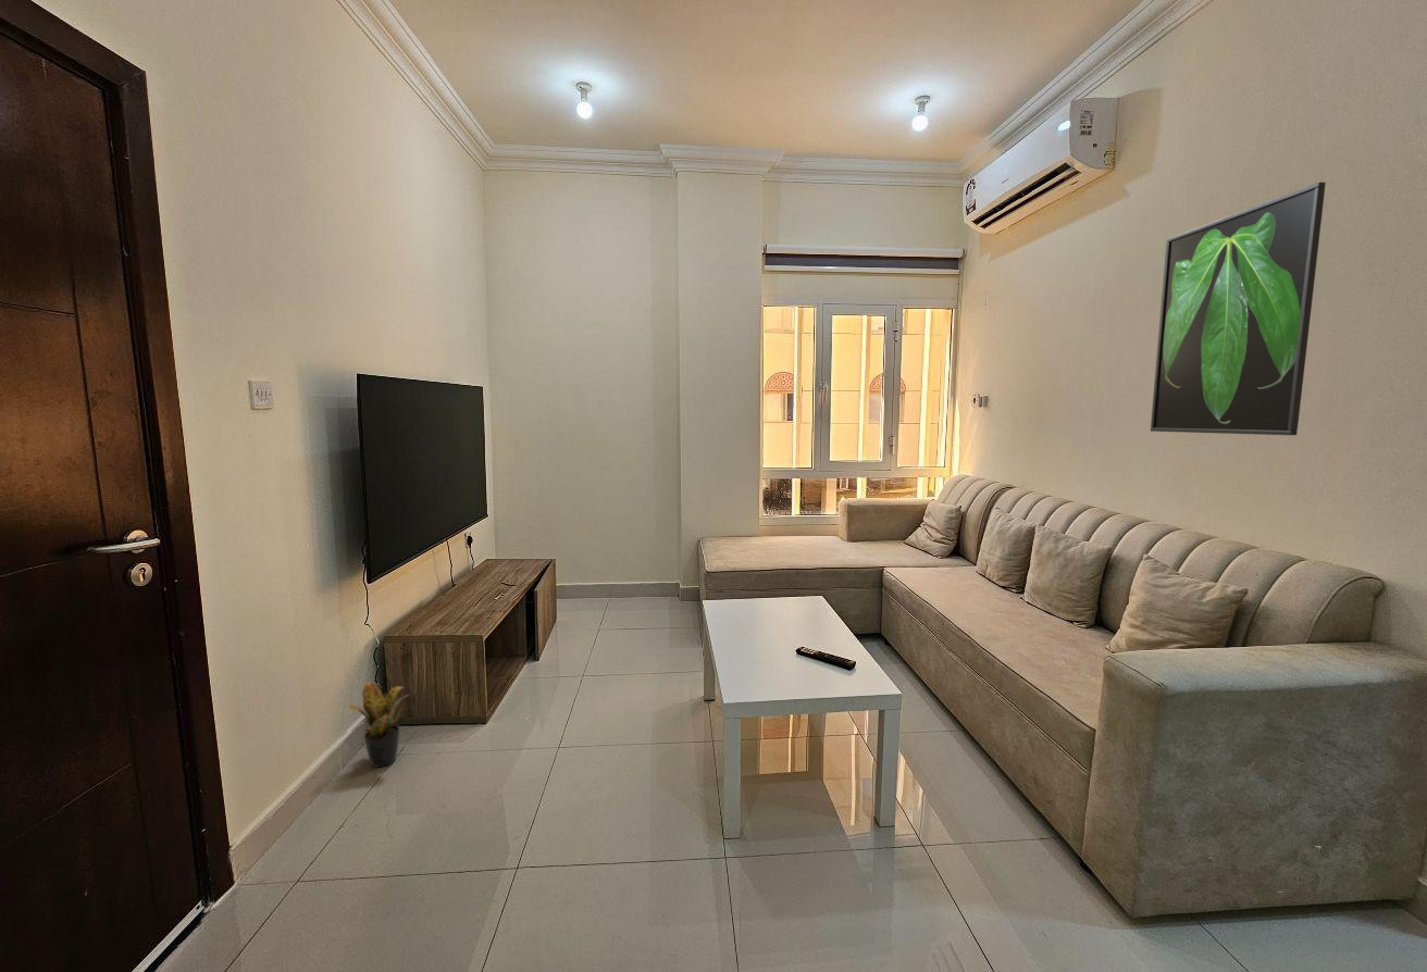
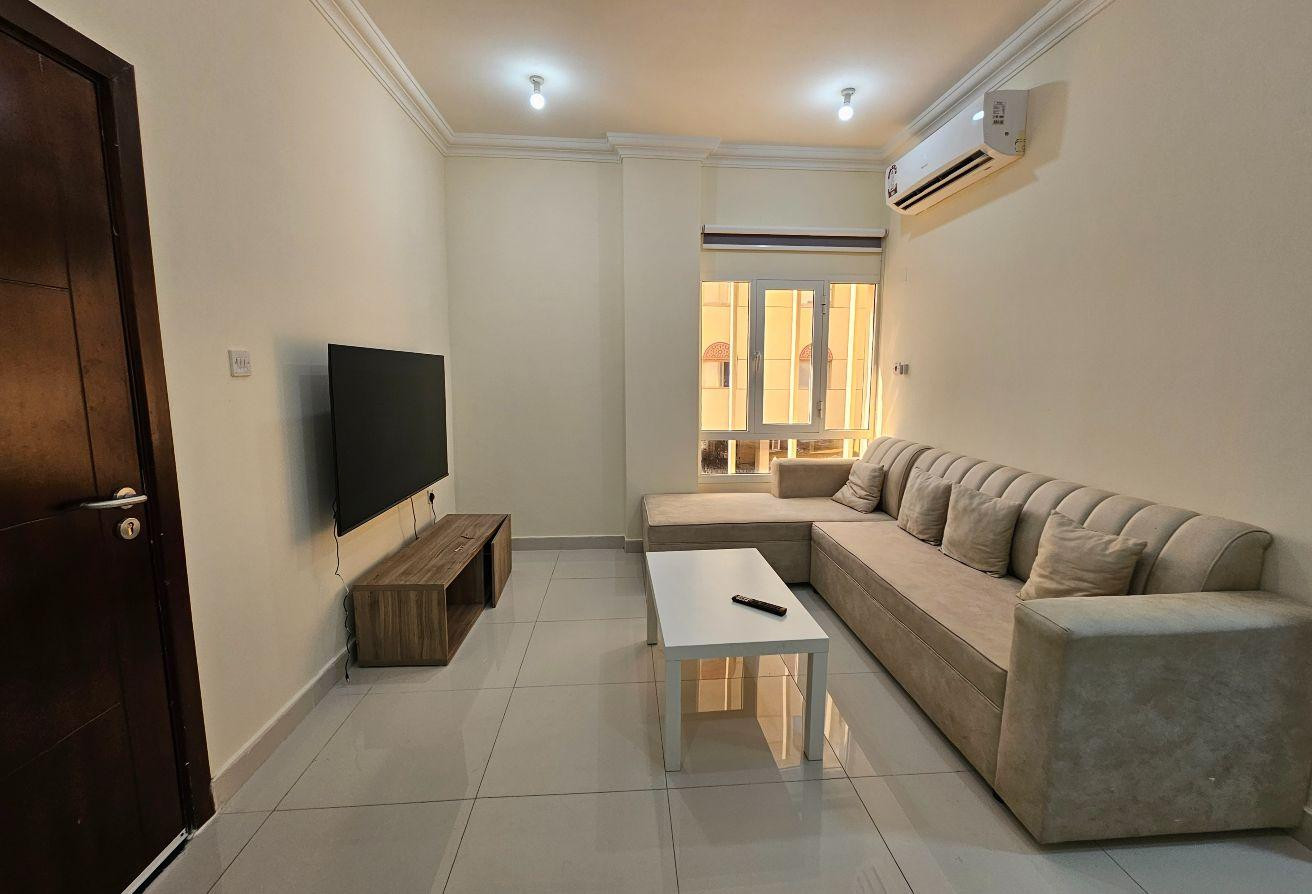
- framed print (1224, 325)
- potted plant (383, 718)
